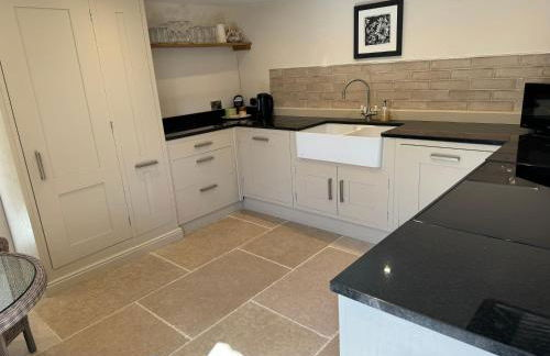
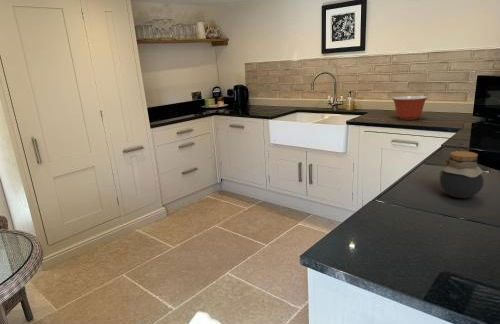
+ jar (460, 174)
+ mixing bowl (409, 108)
